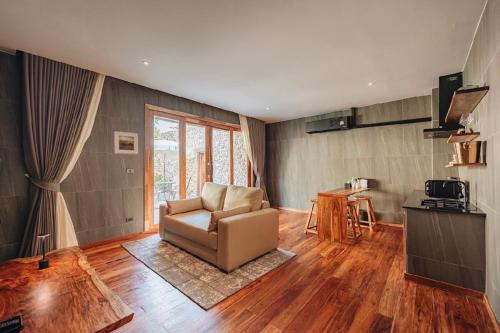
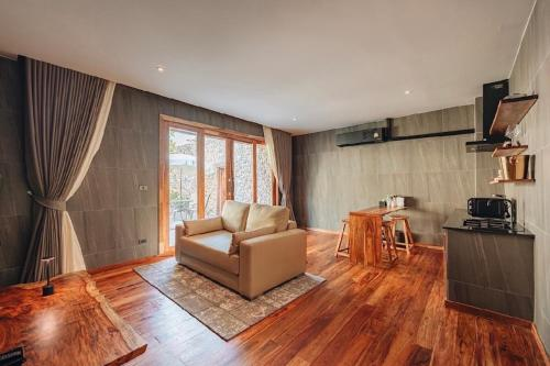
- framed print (126, 143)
